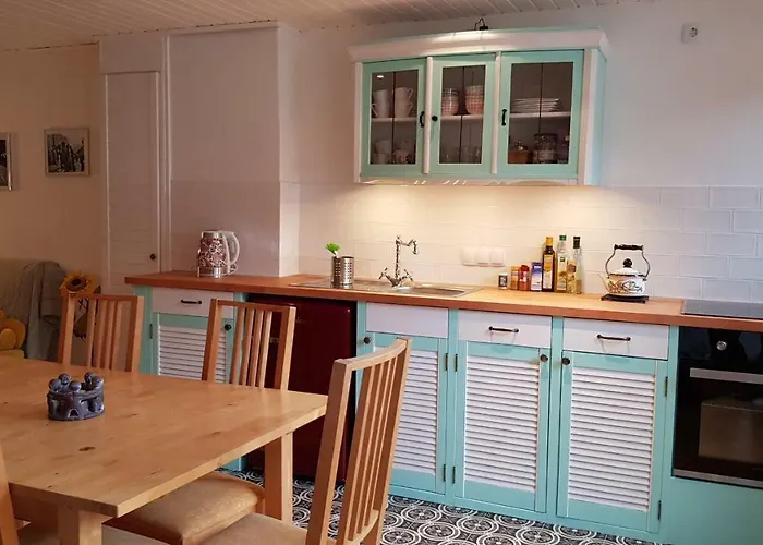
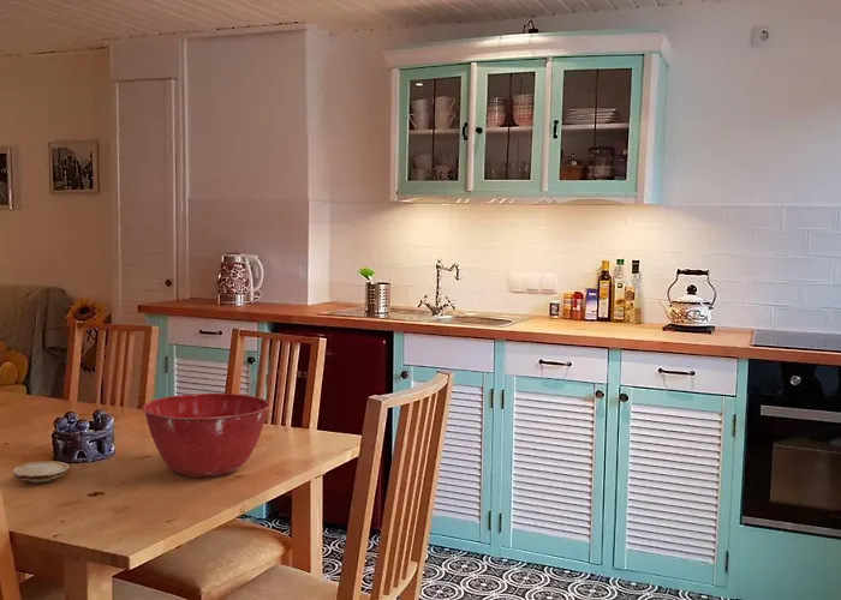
+ mixing bowl (207, 437)
+ wood slice (41, 473)
